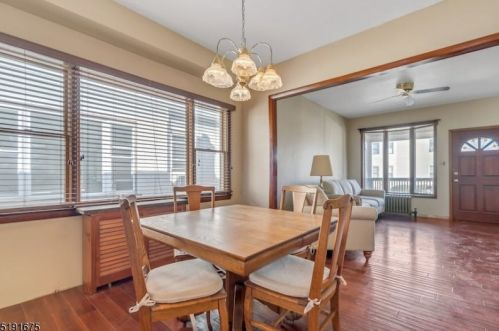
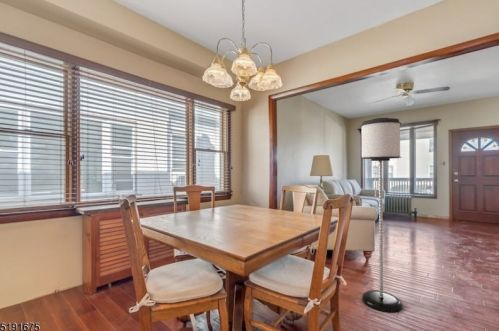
+ floor lamp (380, 210)
